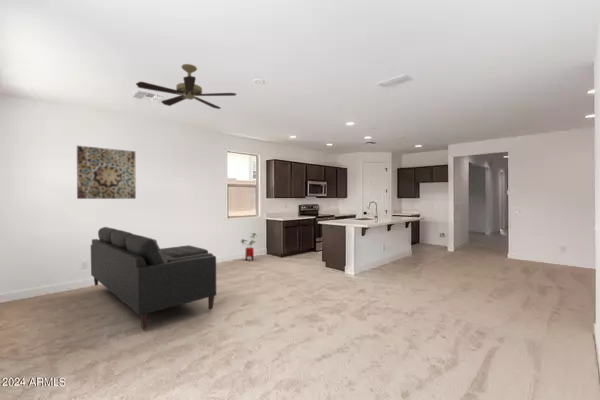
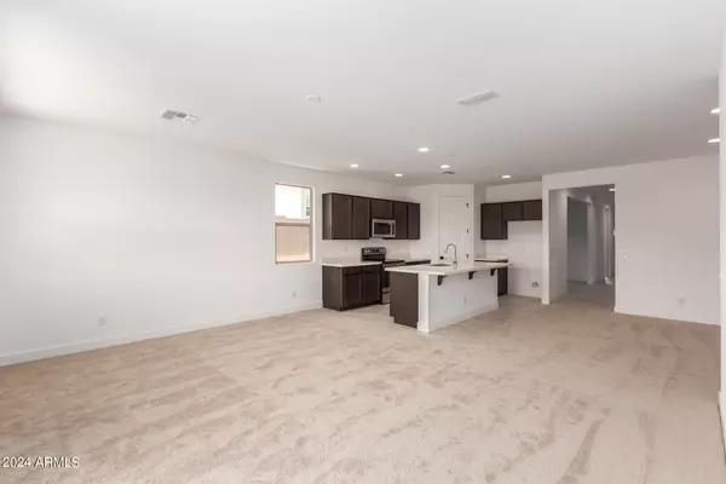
- sofa (171, 259)
- ceiling fan (188, 81)
- house plant (250, 246)
- wall art (107, 173)
